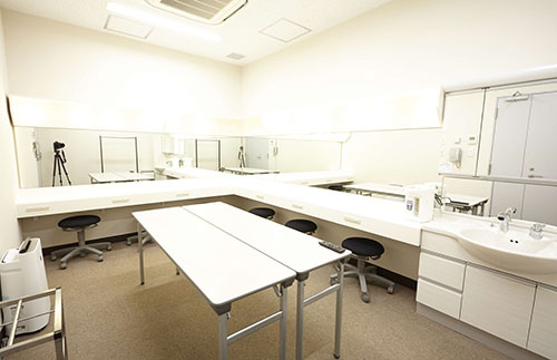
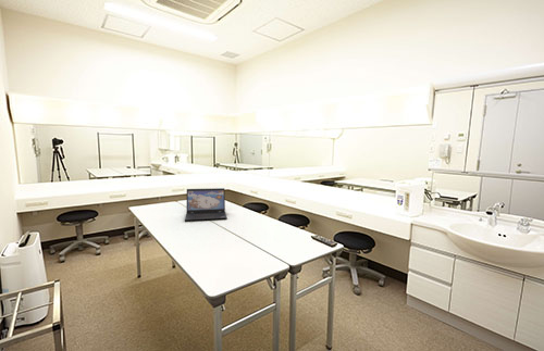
+ laptop (206, 203)
